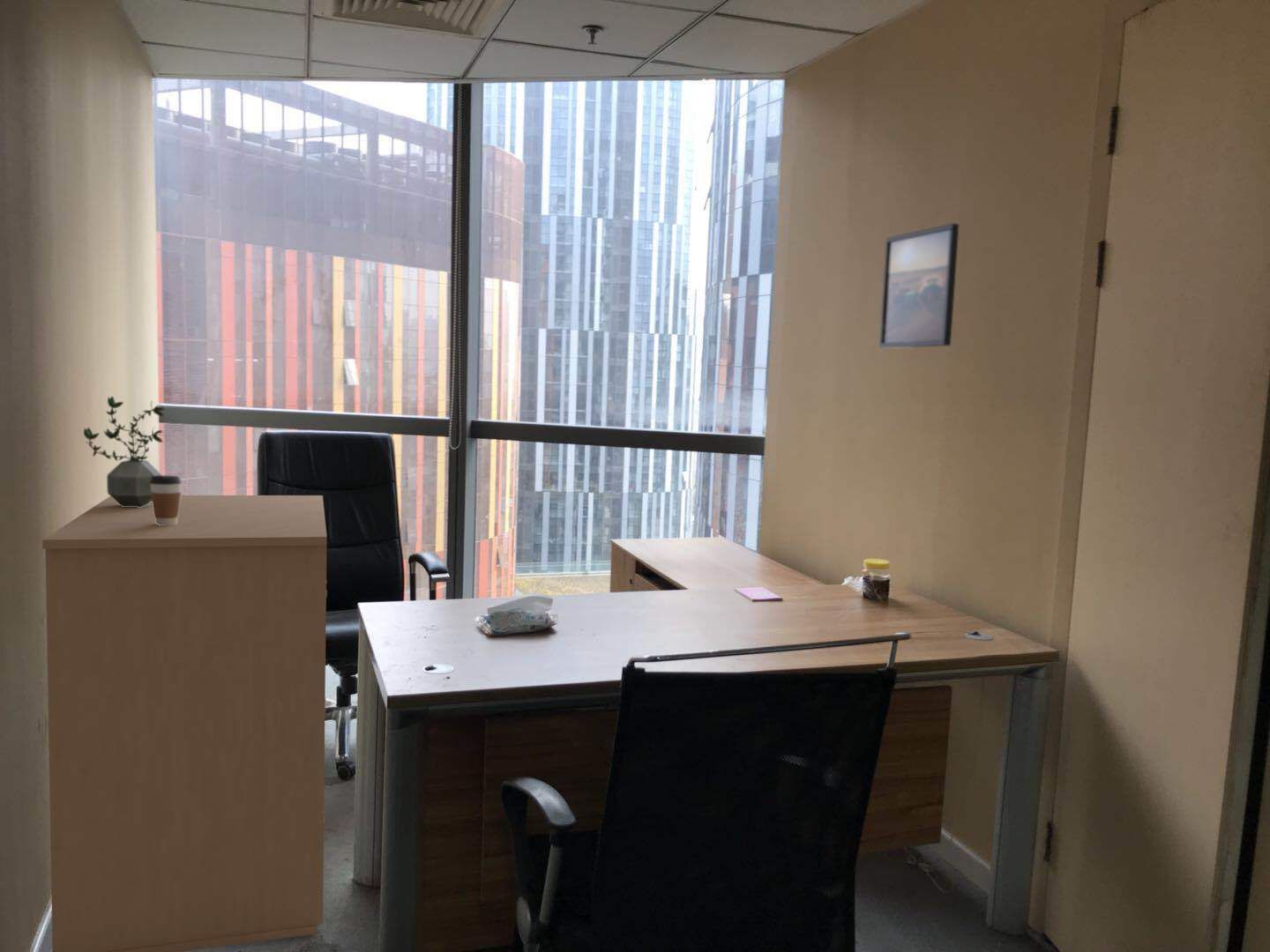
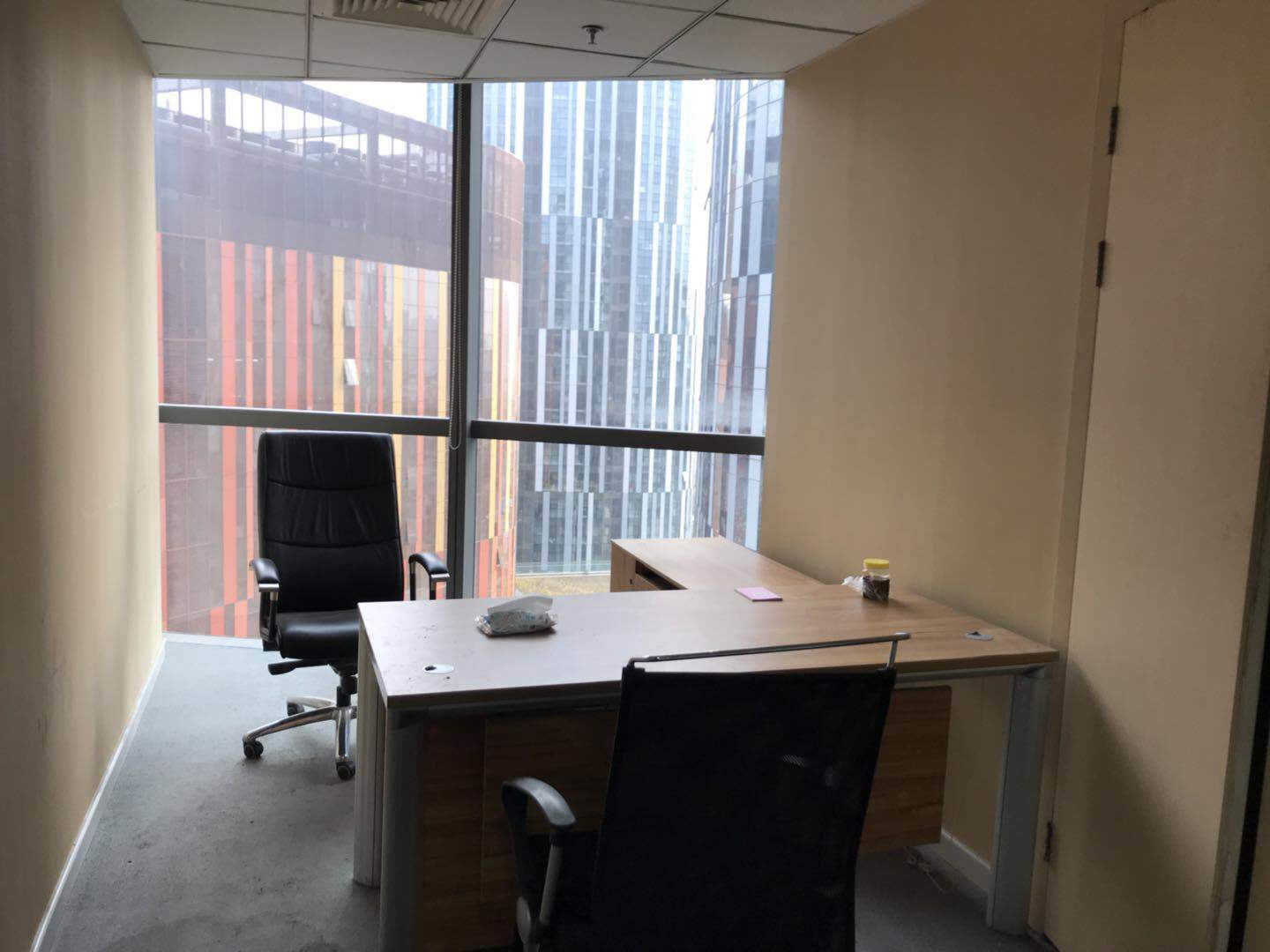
- potted plant (128, 449)
- coffee cup (166, 499)
- filing cabinet (209, 695)
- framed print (916, 289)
